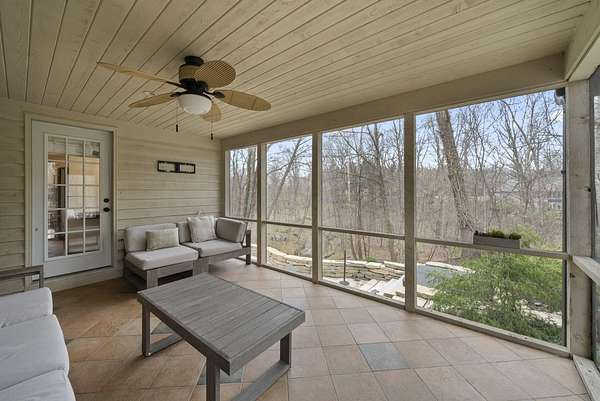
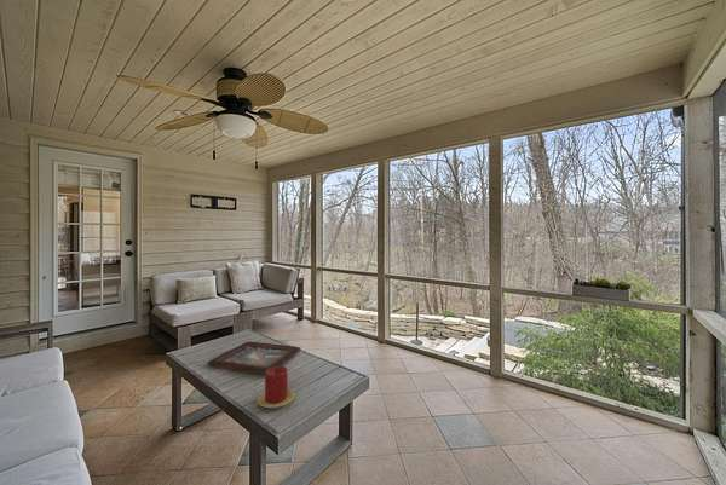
+ candle (276, 385)
+ decorative tray (257, 356)
